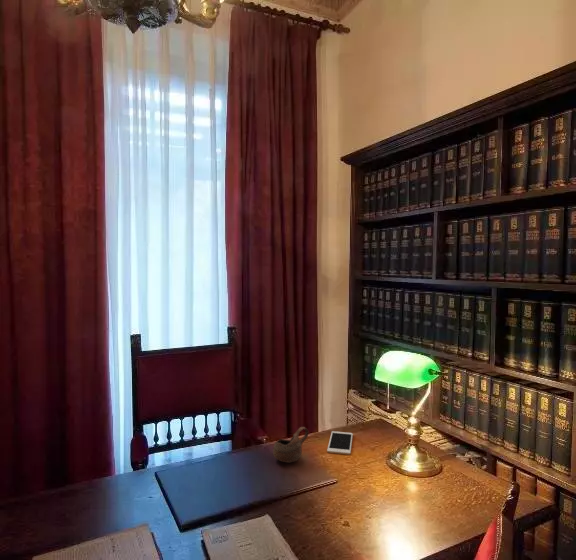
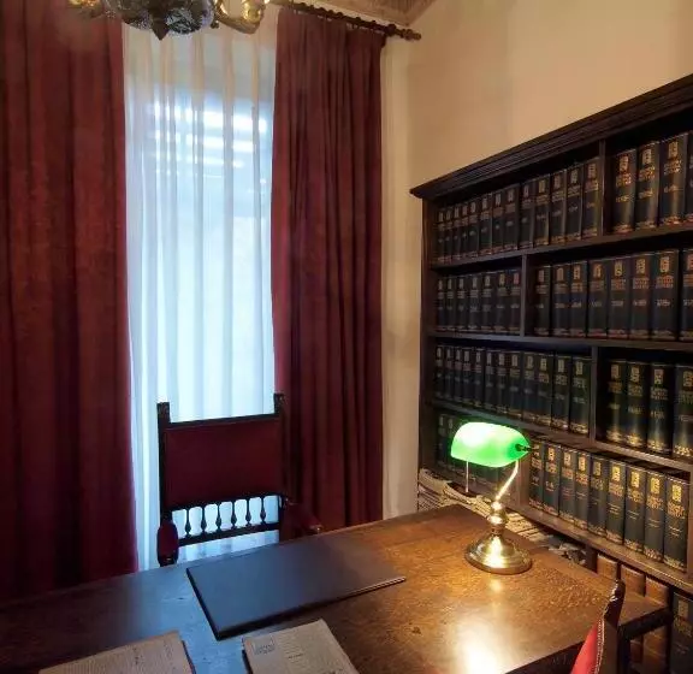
- cup (291, 445)
- cell phone (340, 442)
